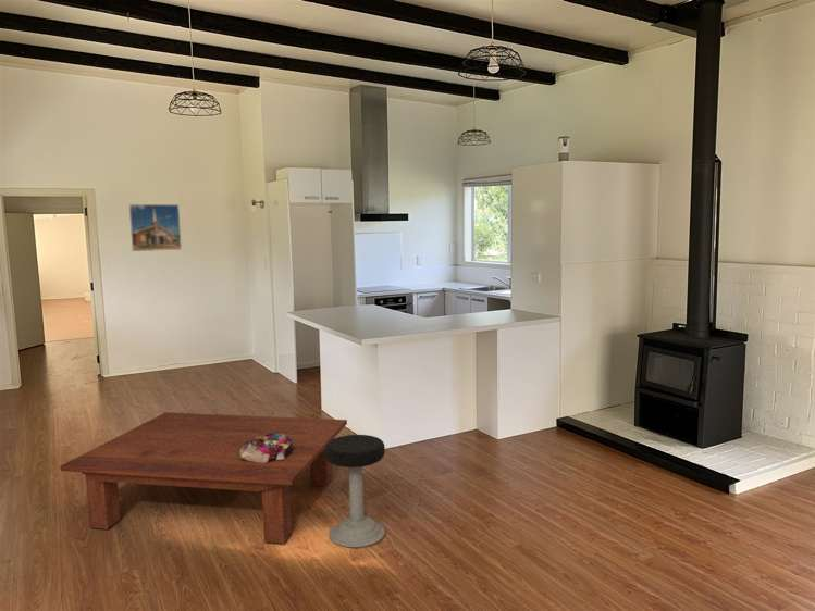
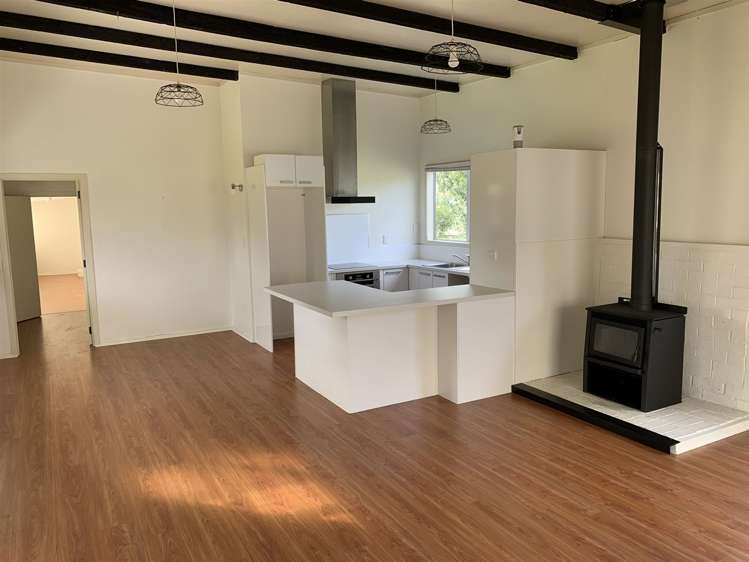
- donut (267, 445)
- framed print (156, 227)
- coffee table (219, 471)
- stool (356, 489)
